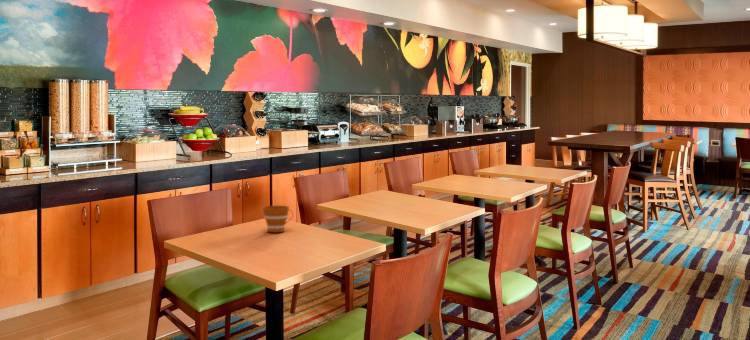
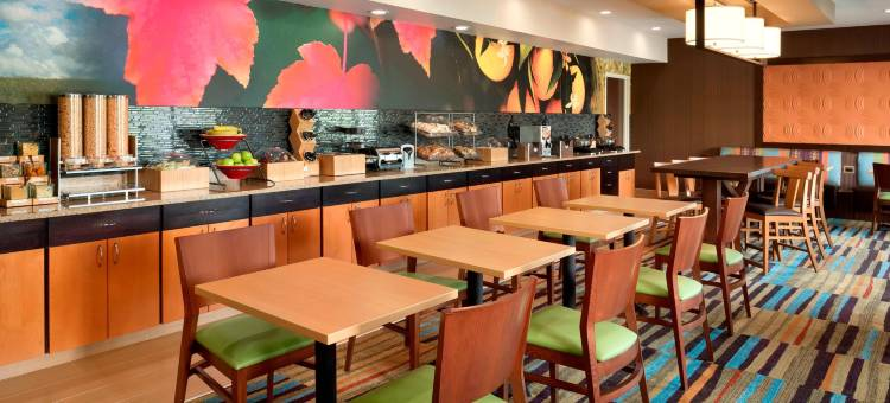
- cup (278, 219)
